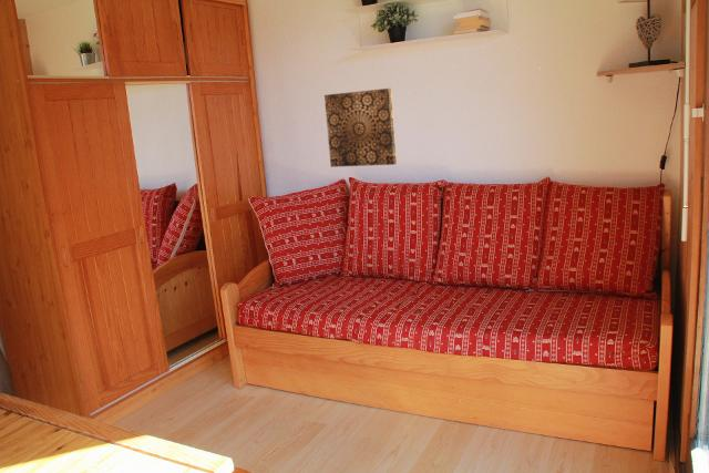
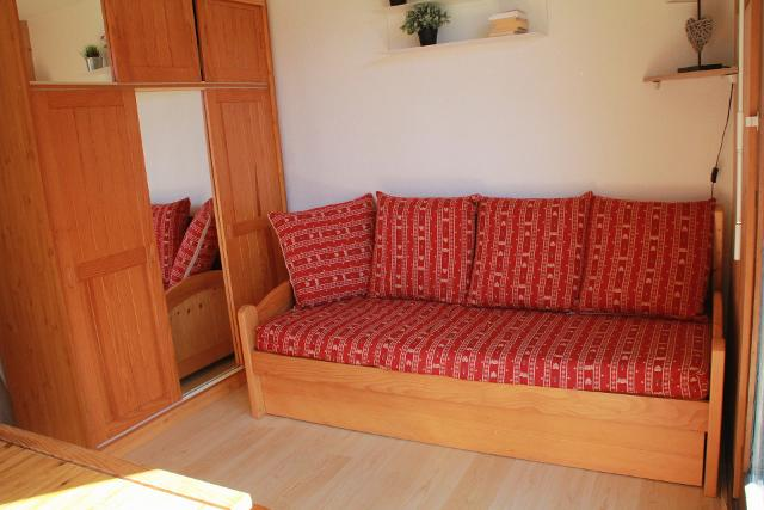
- wall art (360, 128)
